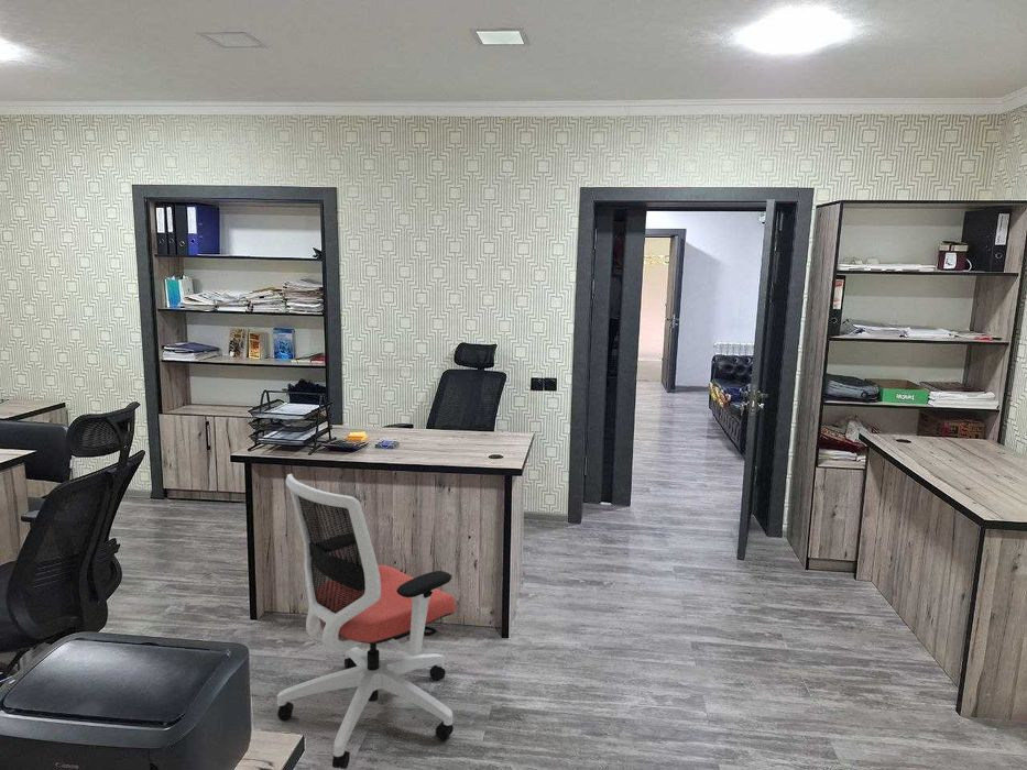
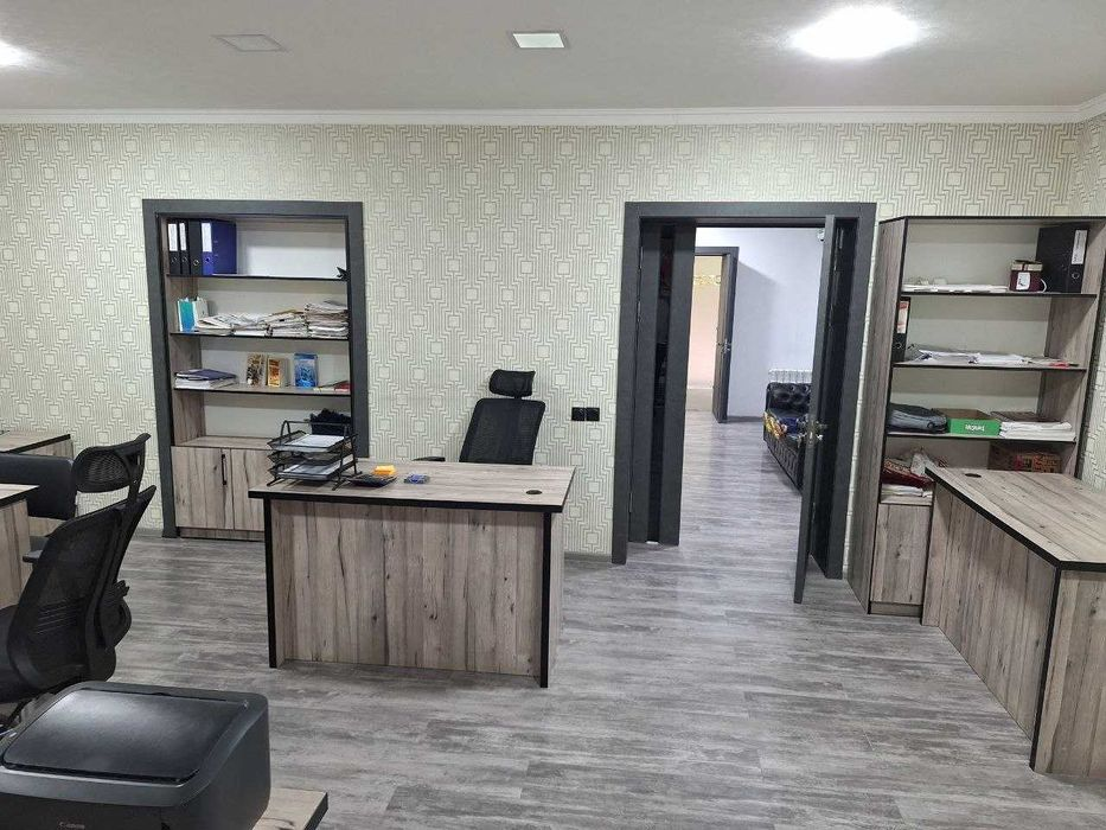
- office chair (380, 592)
